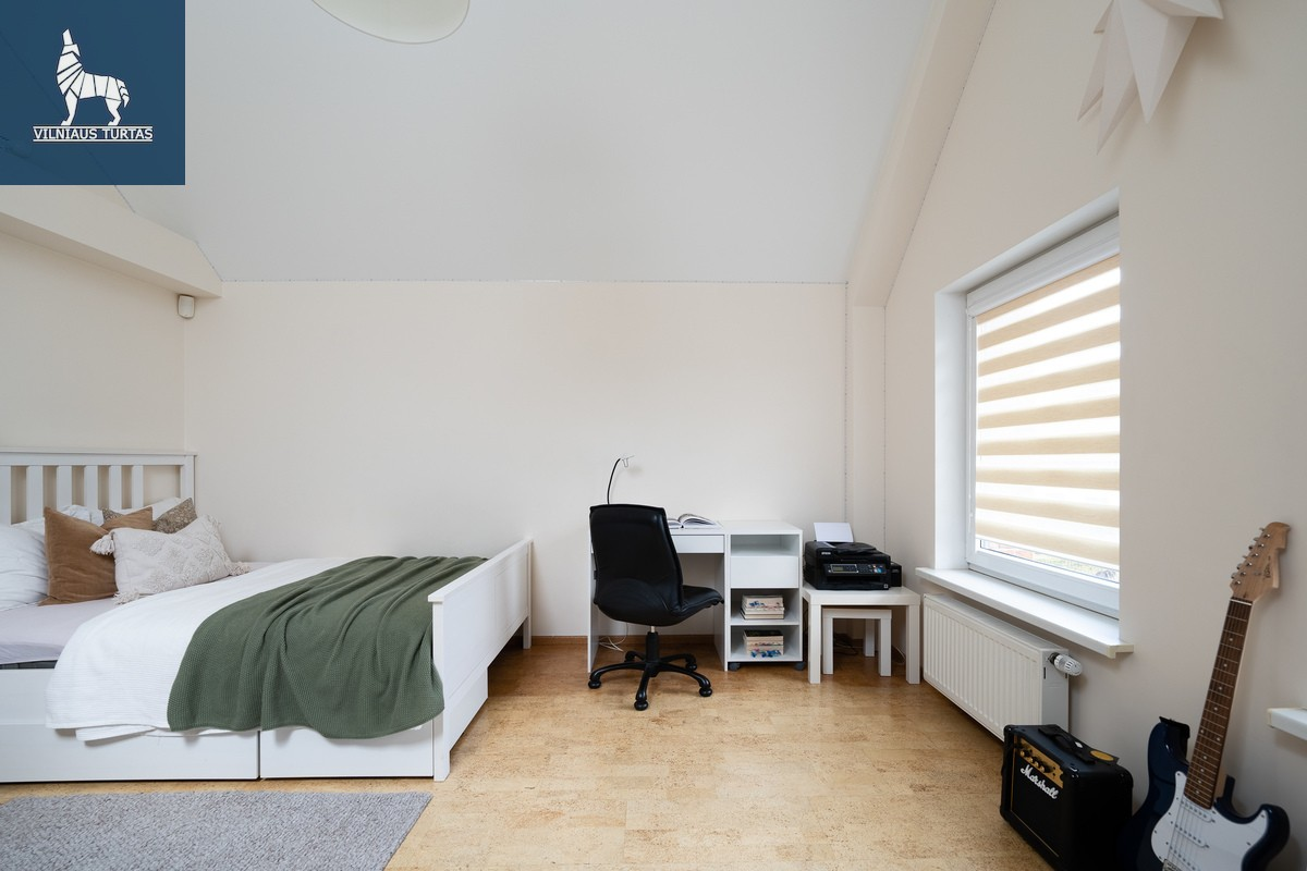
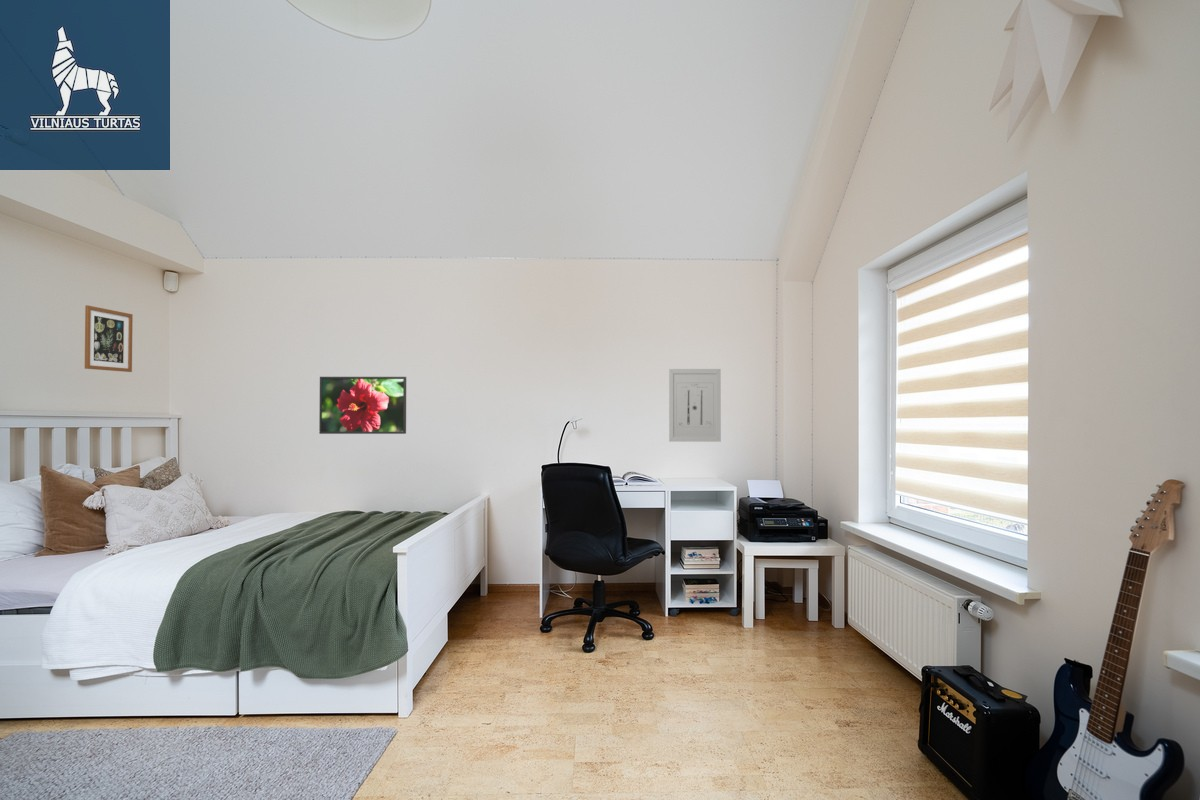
+ wall art (109, 340)
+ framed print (363, 405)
+ wall art (694, 405)
